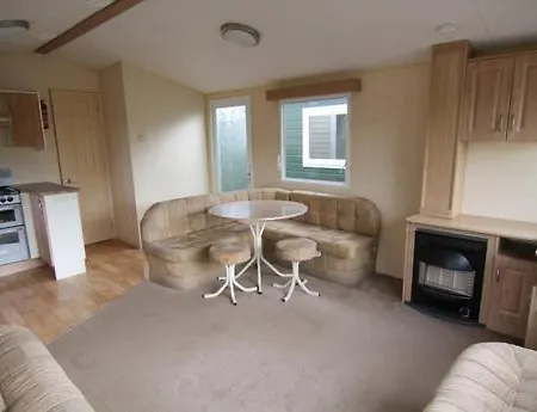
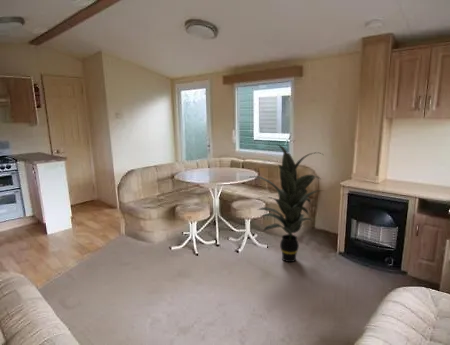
+ indoor plant (287, 202)
